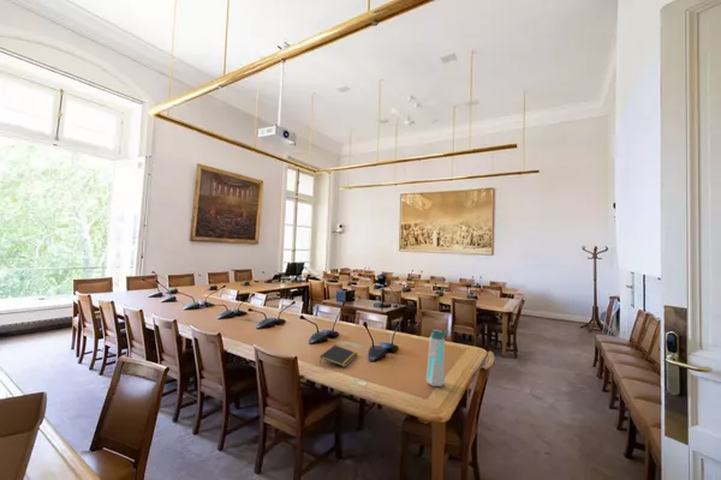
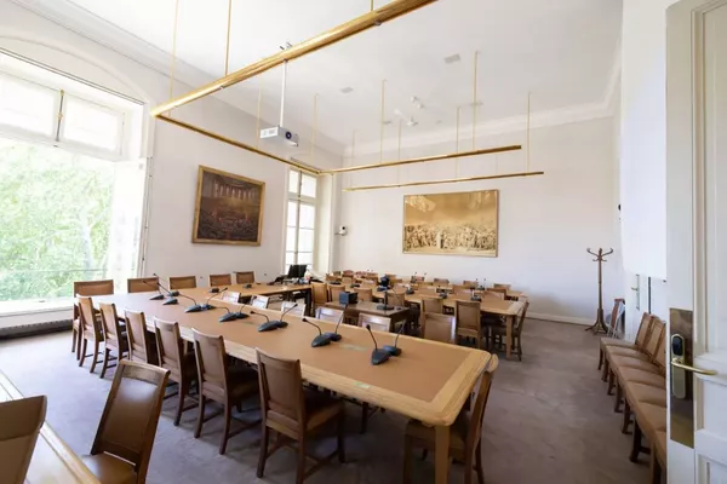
- notepad (339, 355)
- water bottle (437, 356)
